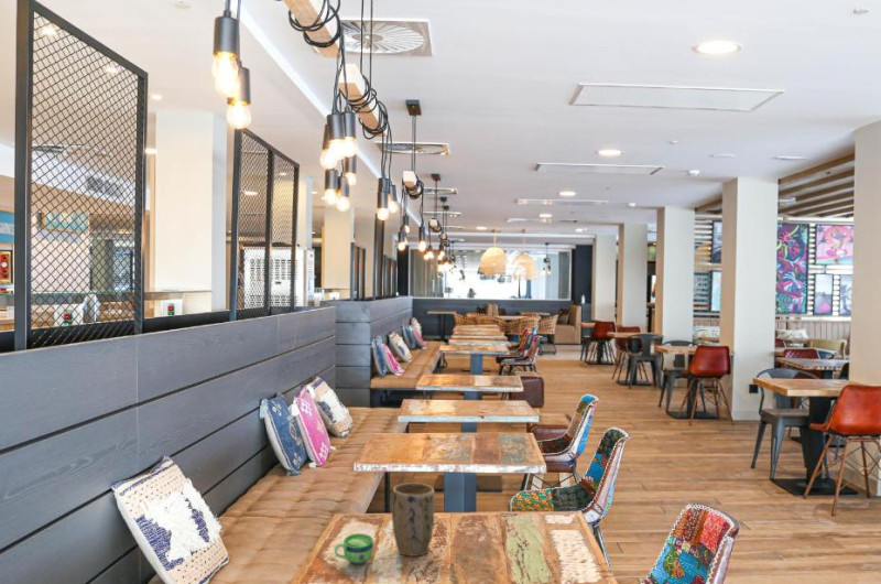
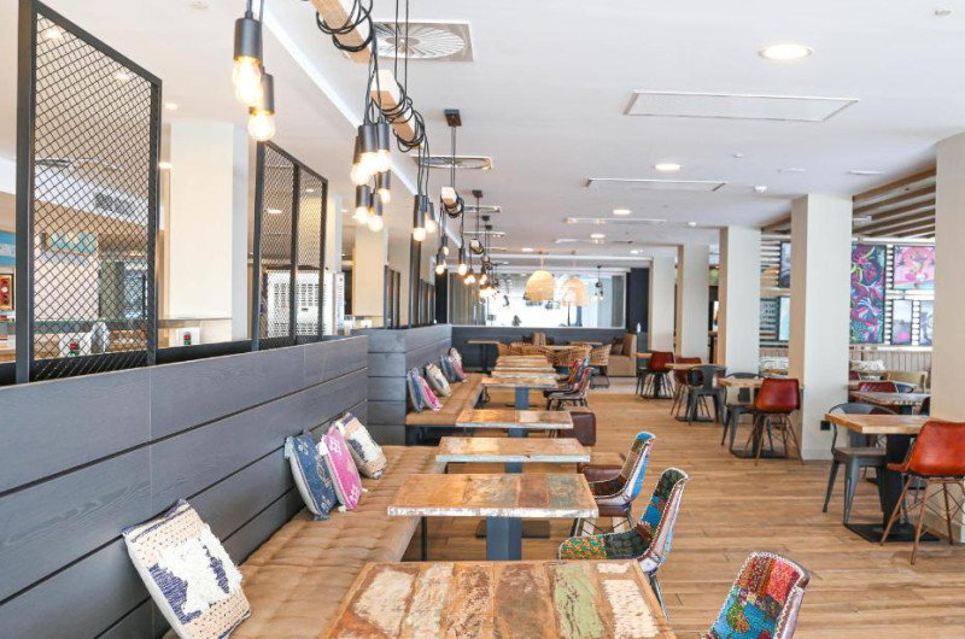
- cup (354, 551)
- plant pot (413, 519)
